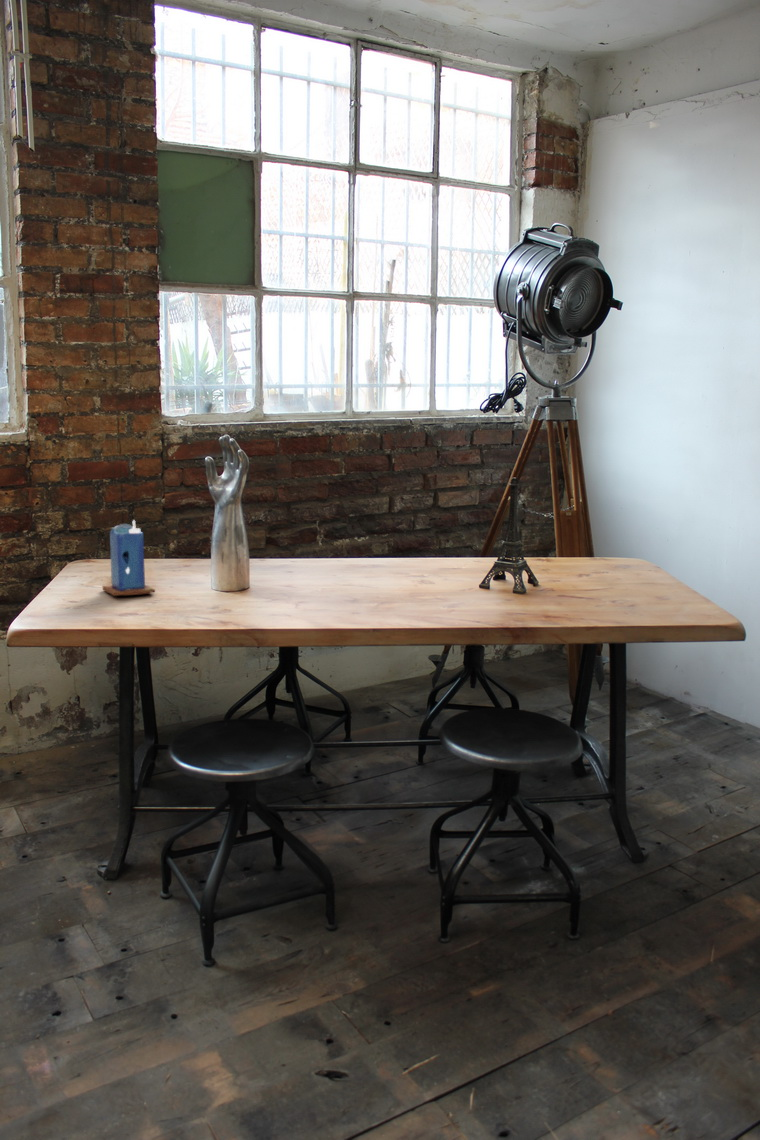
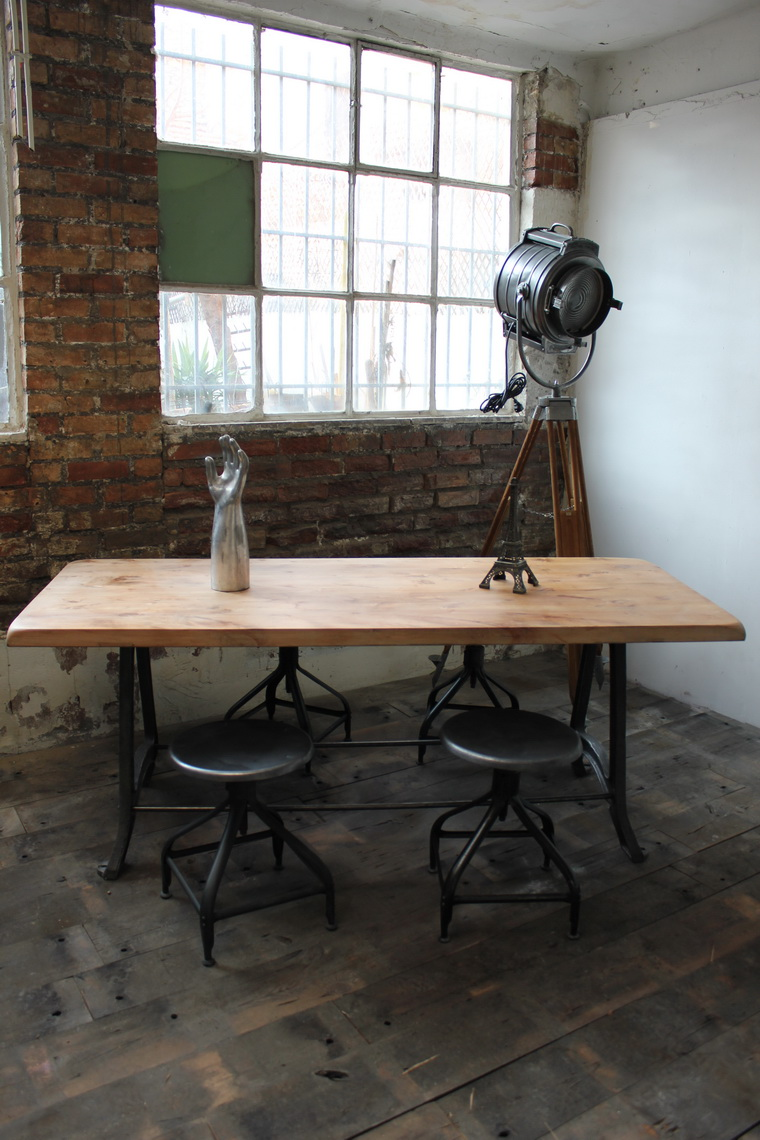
- candle (128, 556)
